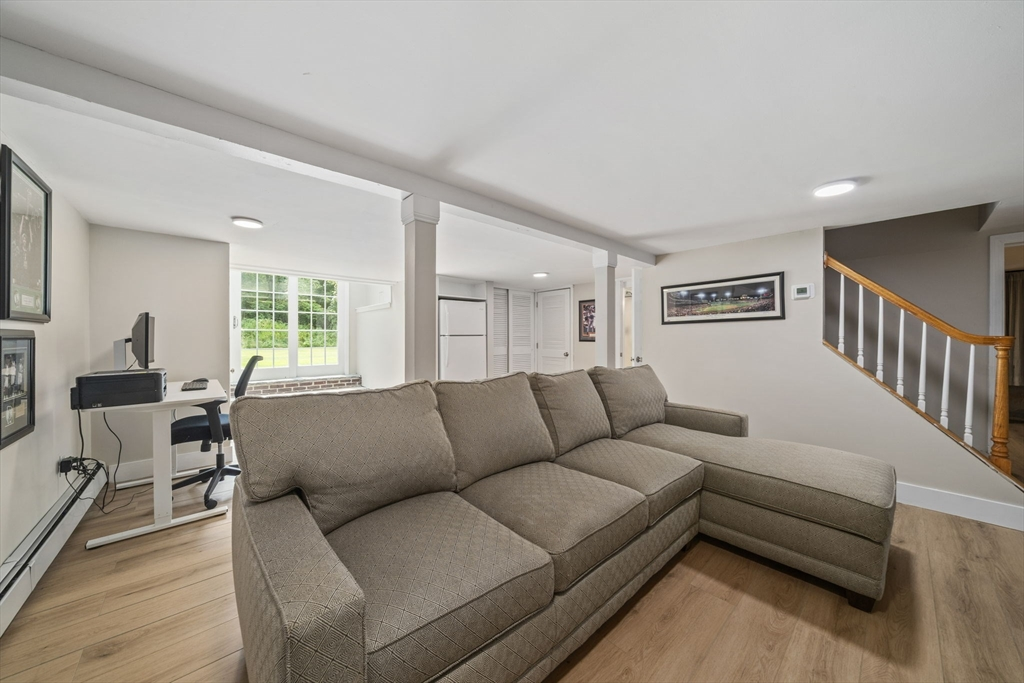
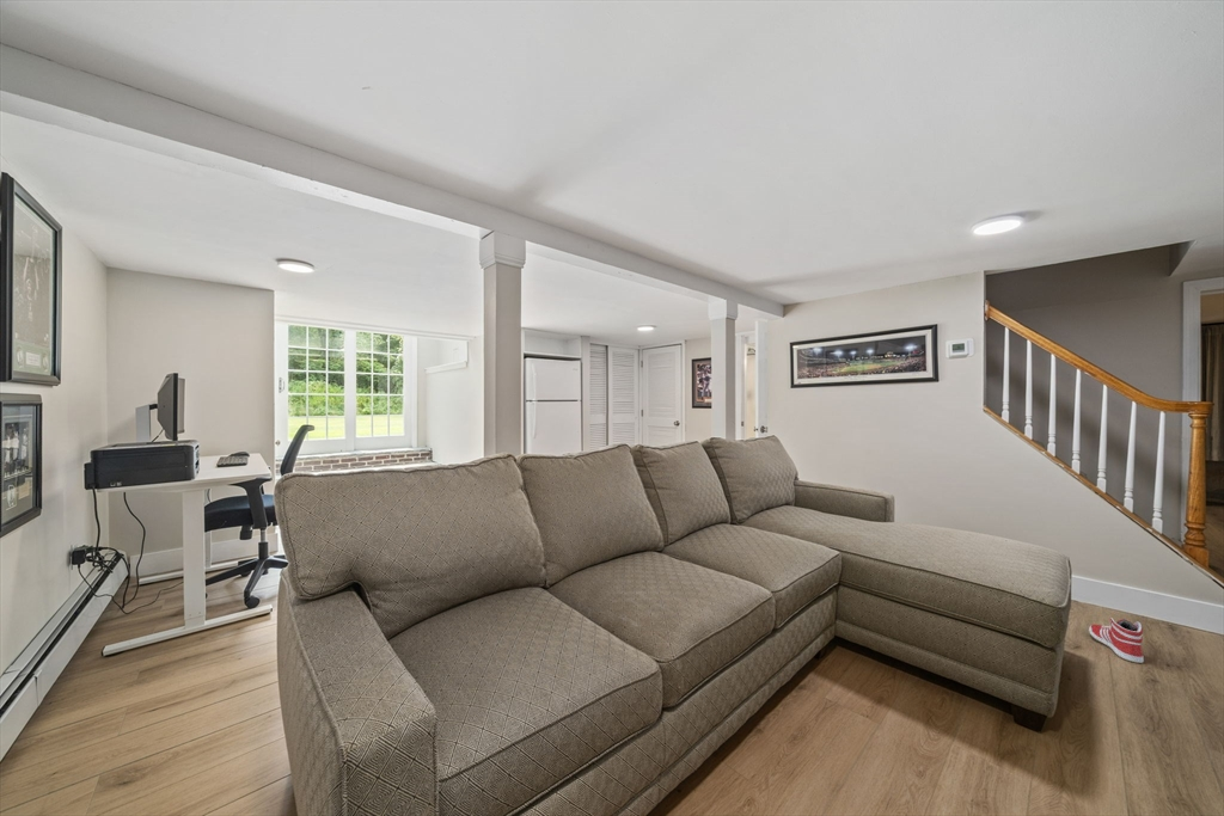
+ sneaker (1115, 630)
